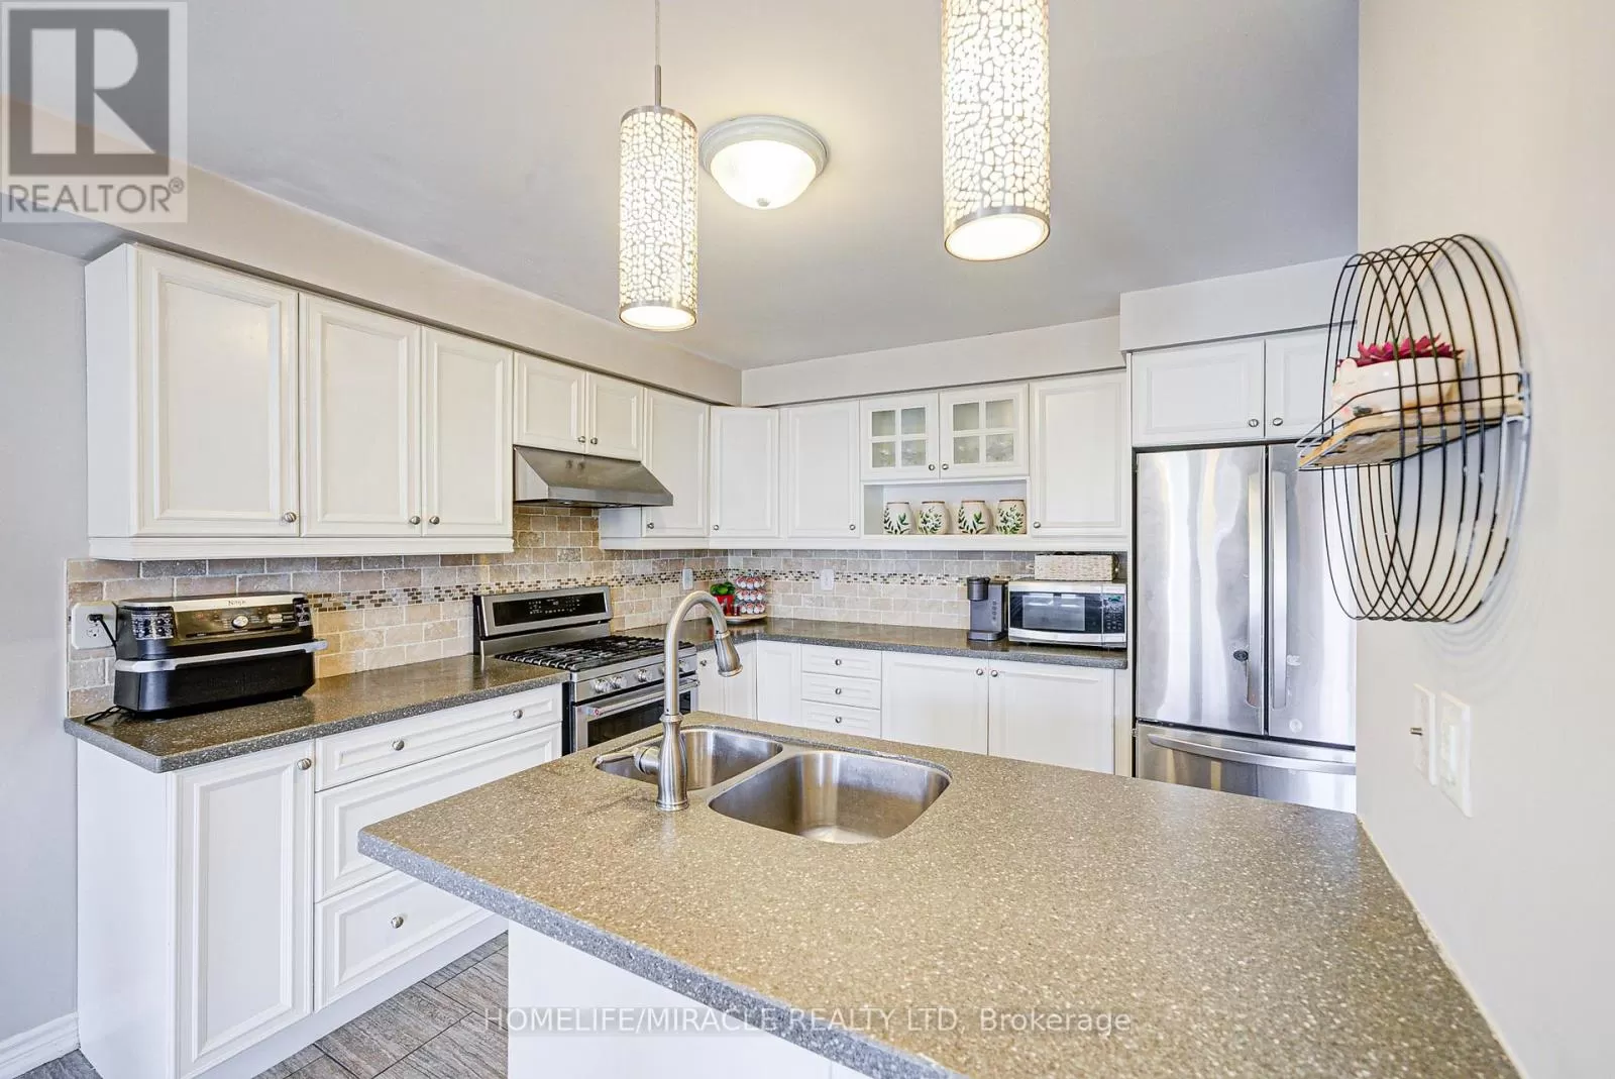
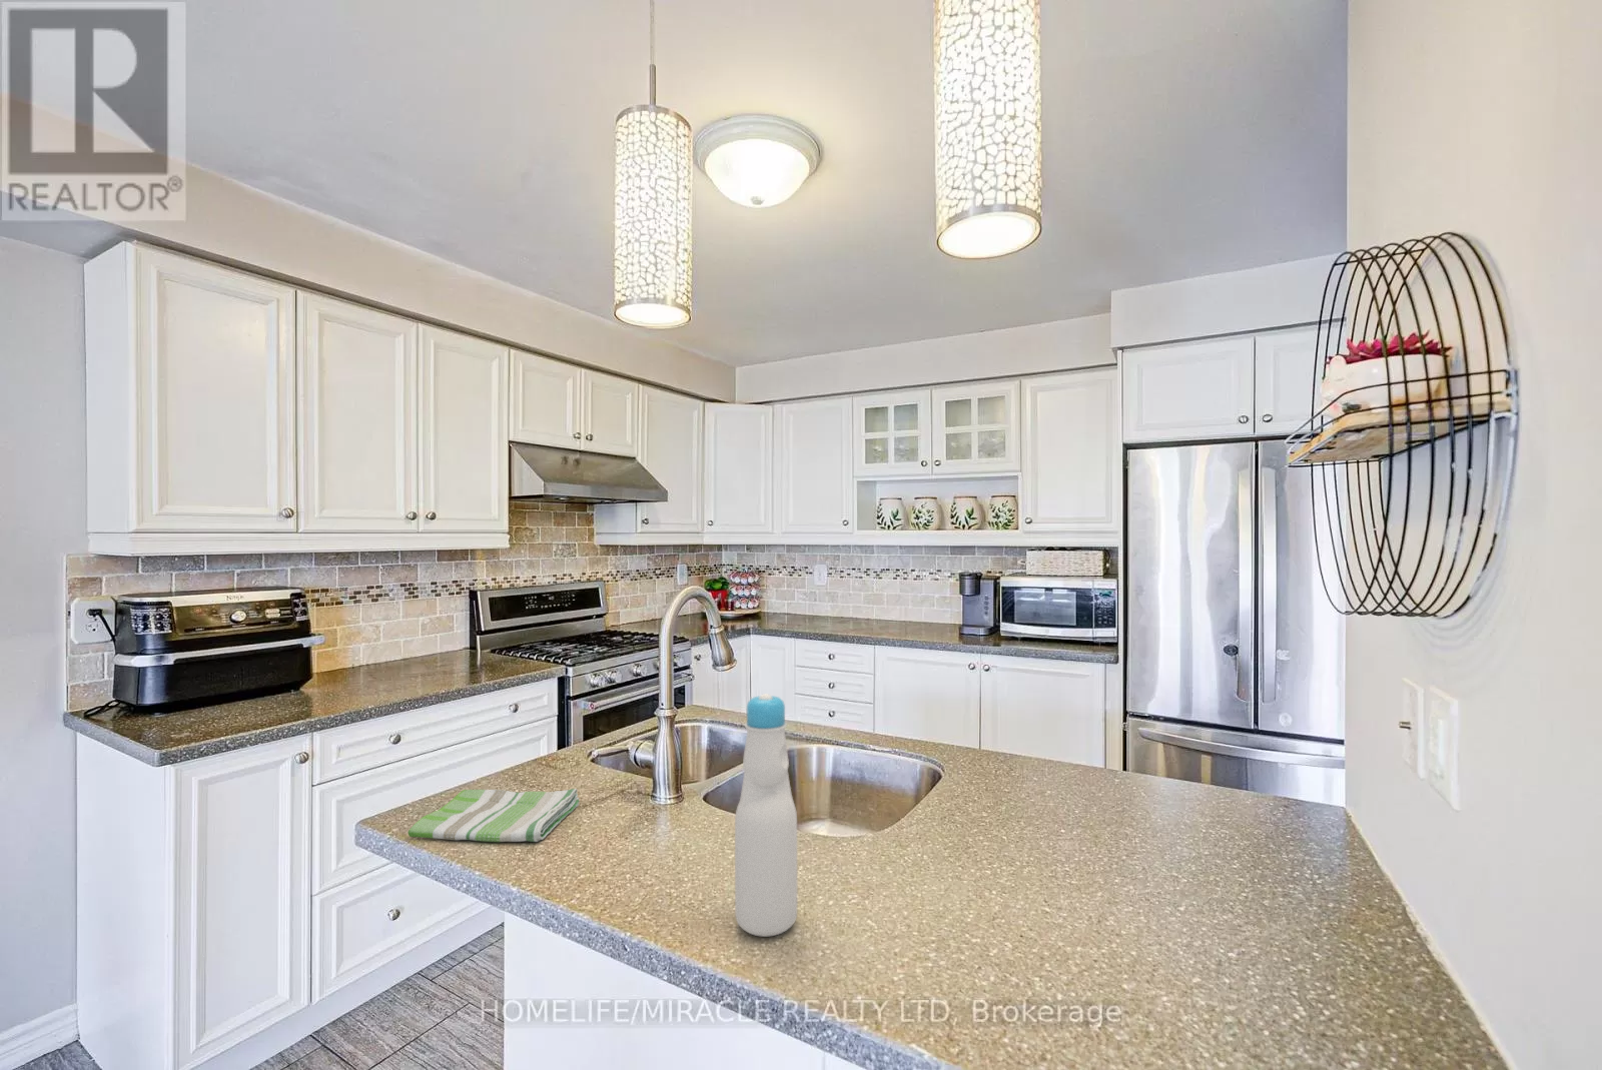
+ bottle (766, 807)
+ dish towel (498, 811)
